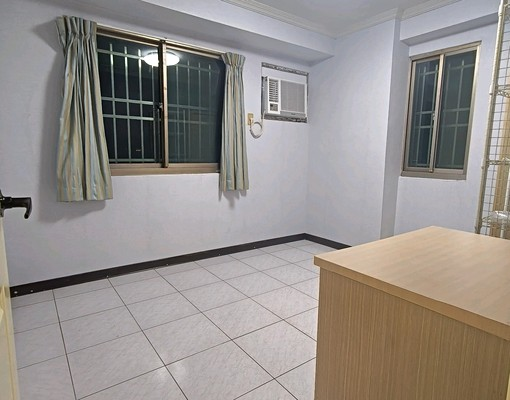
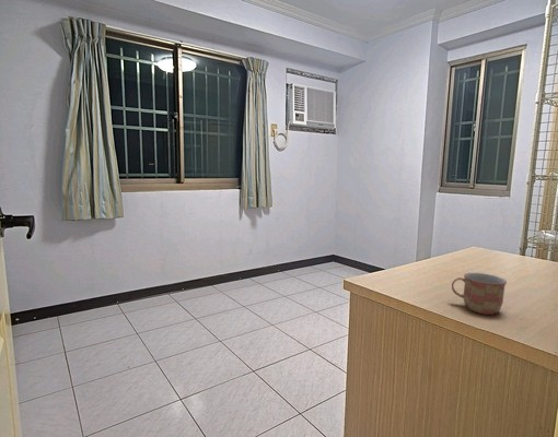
+ mug (477, 292)
